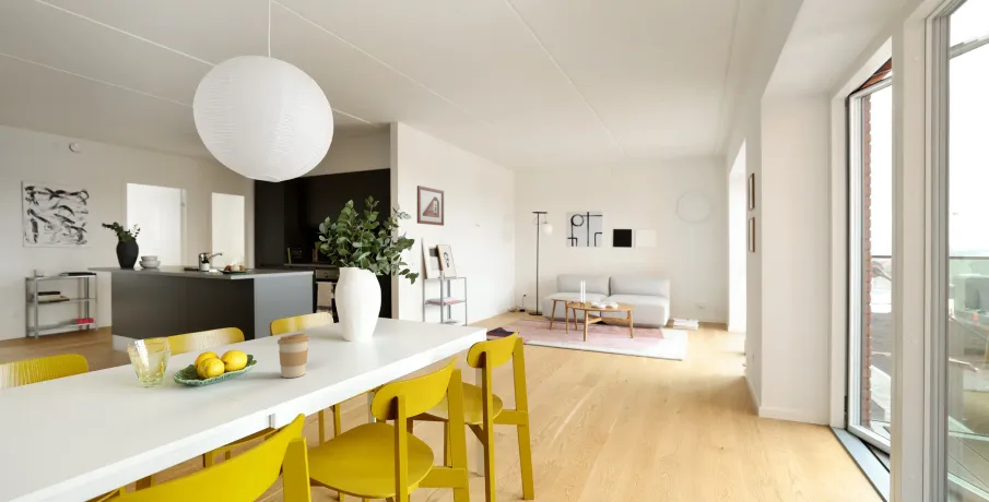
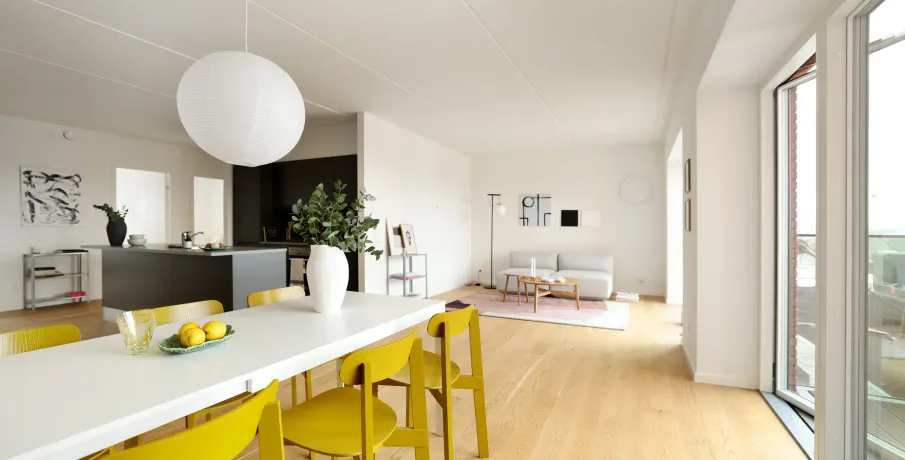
- picture frame (431, 206)
- coffee cup (293, 354)
